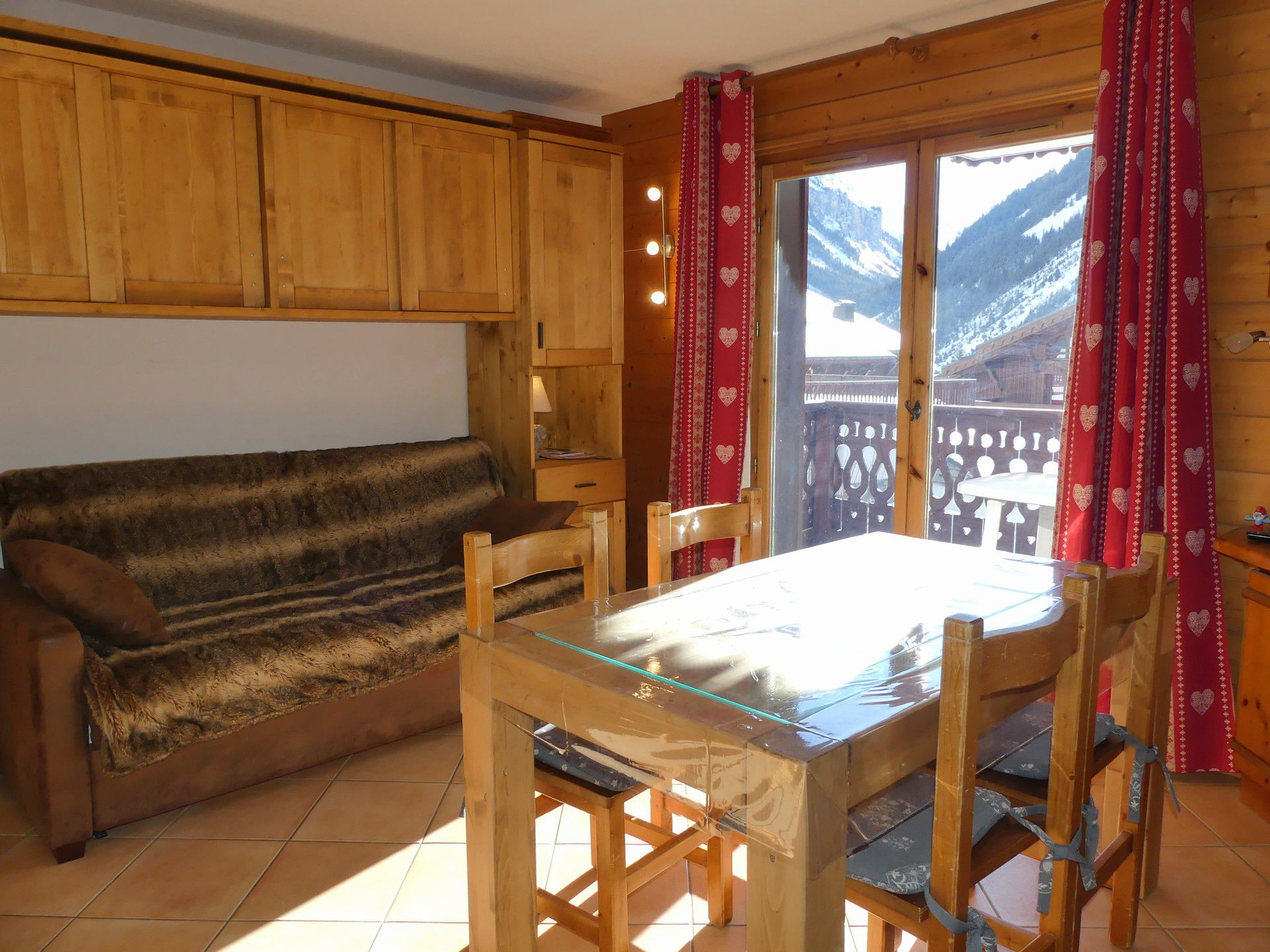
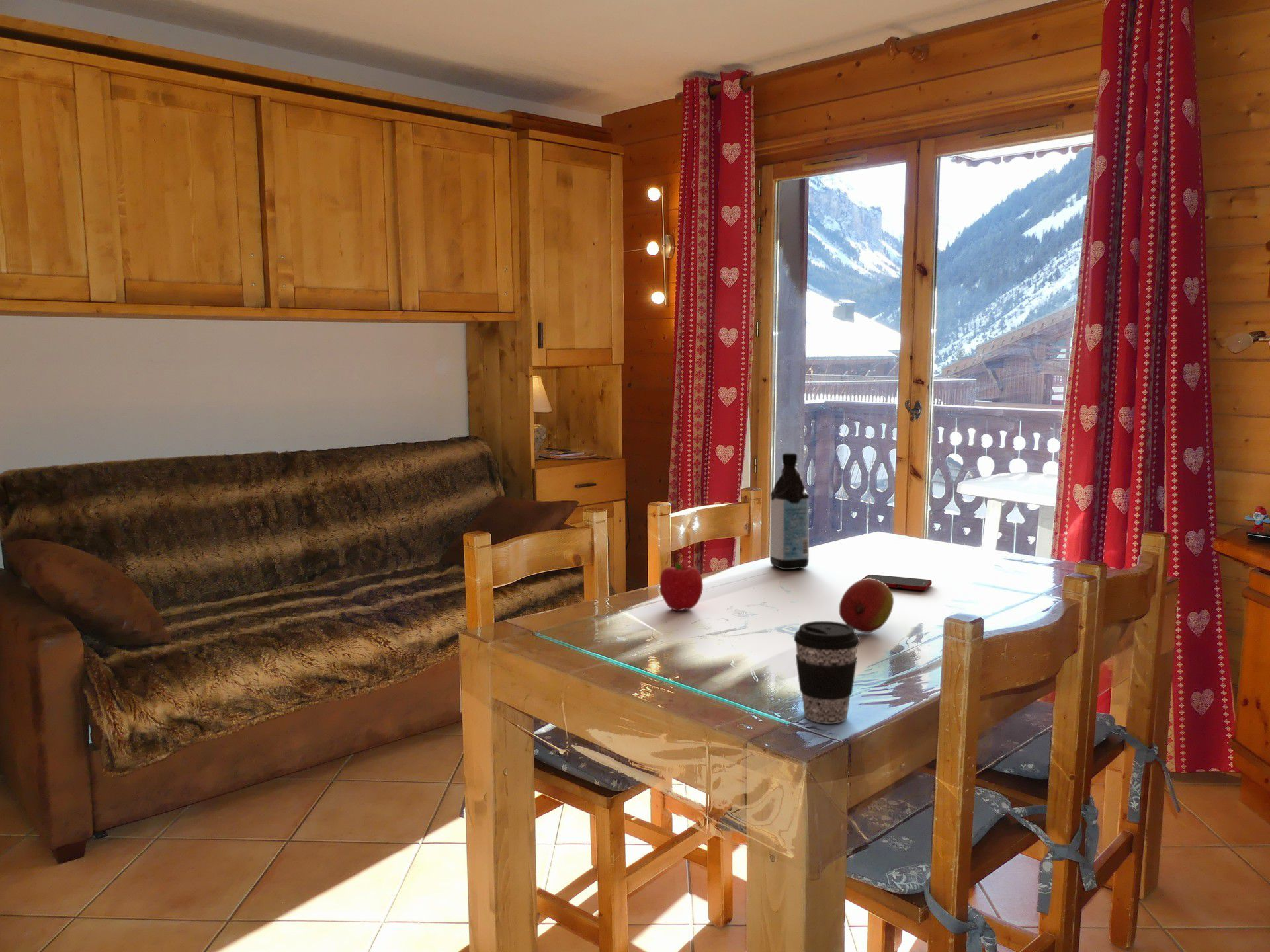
+ water bottle (789, 510)
+ fruit (681, 586)
+ fruit (867, 605)
+ coffee cup (826, 672)
+ cell phone (896, 582)
